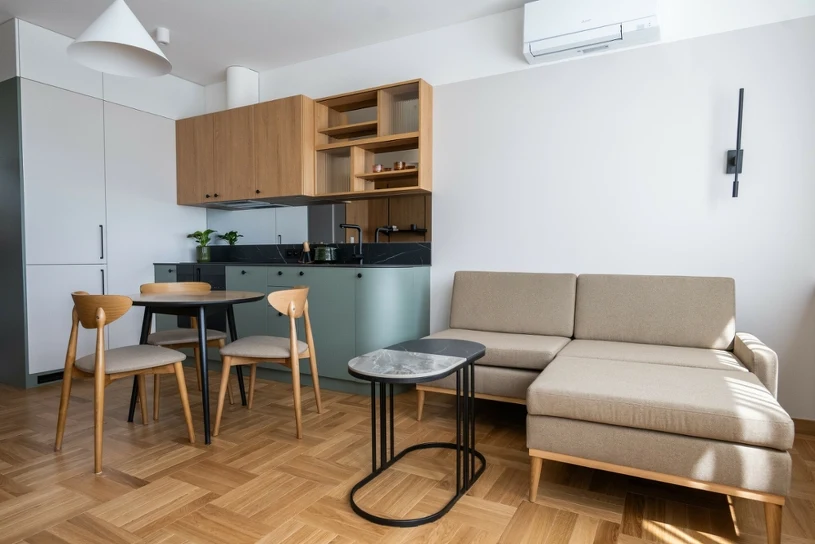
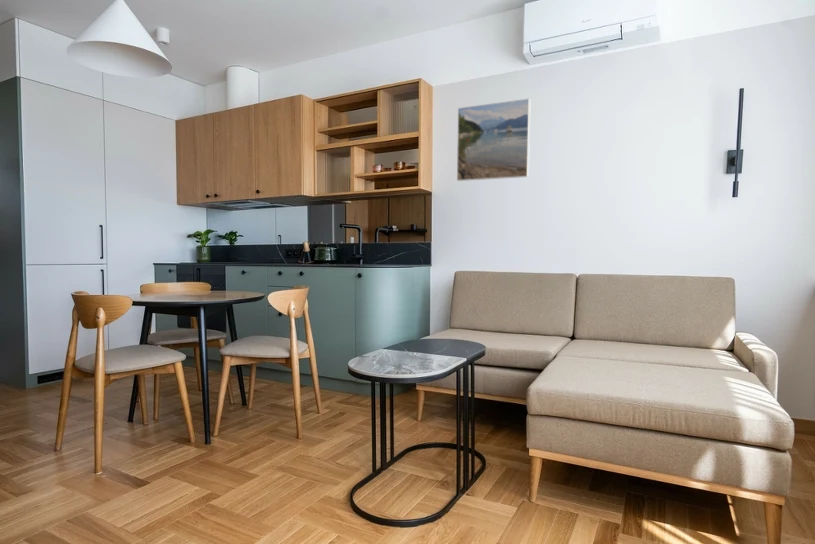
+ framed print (492, 141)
